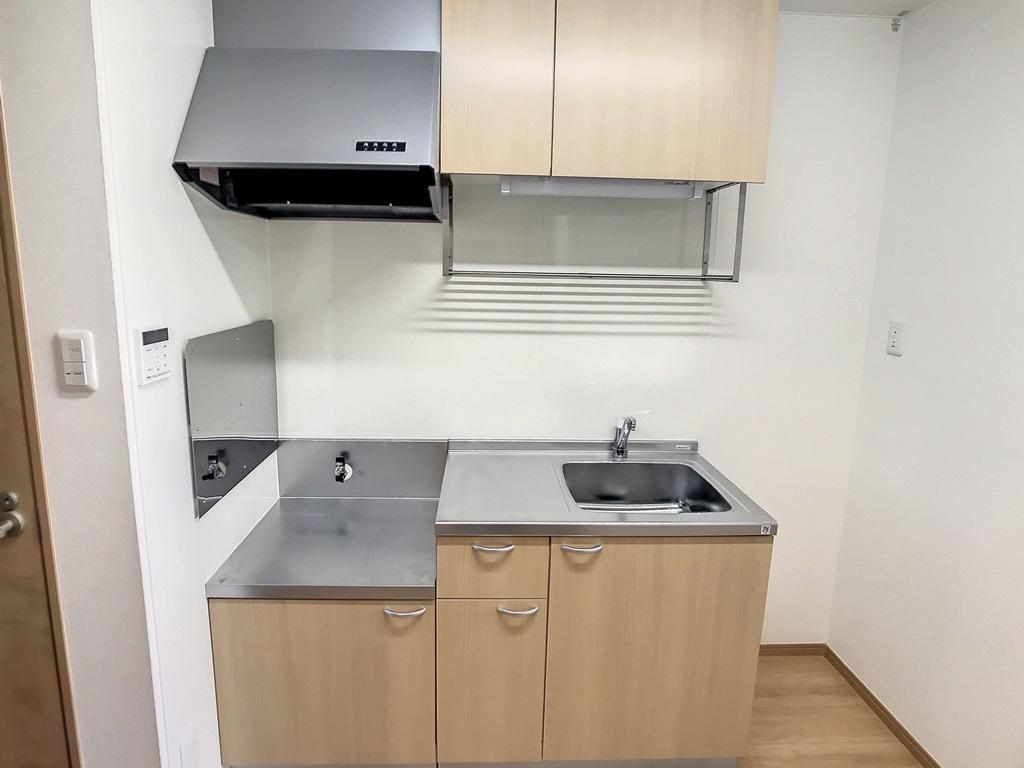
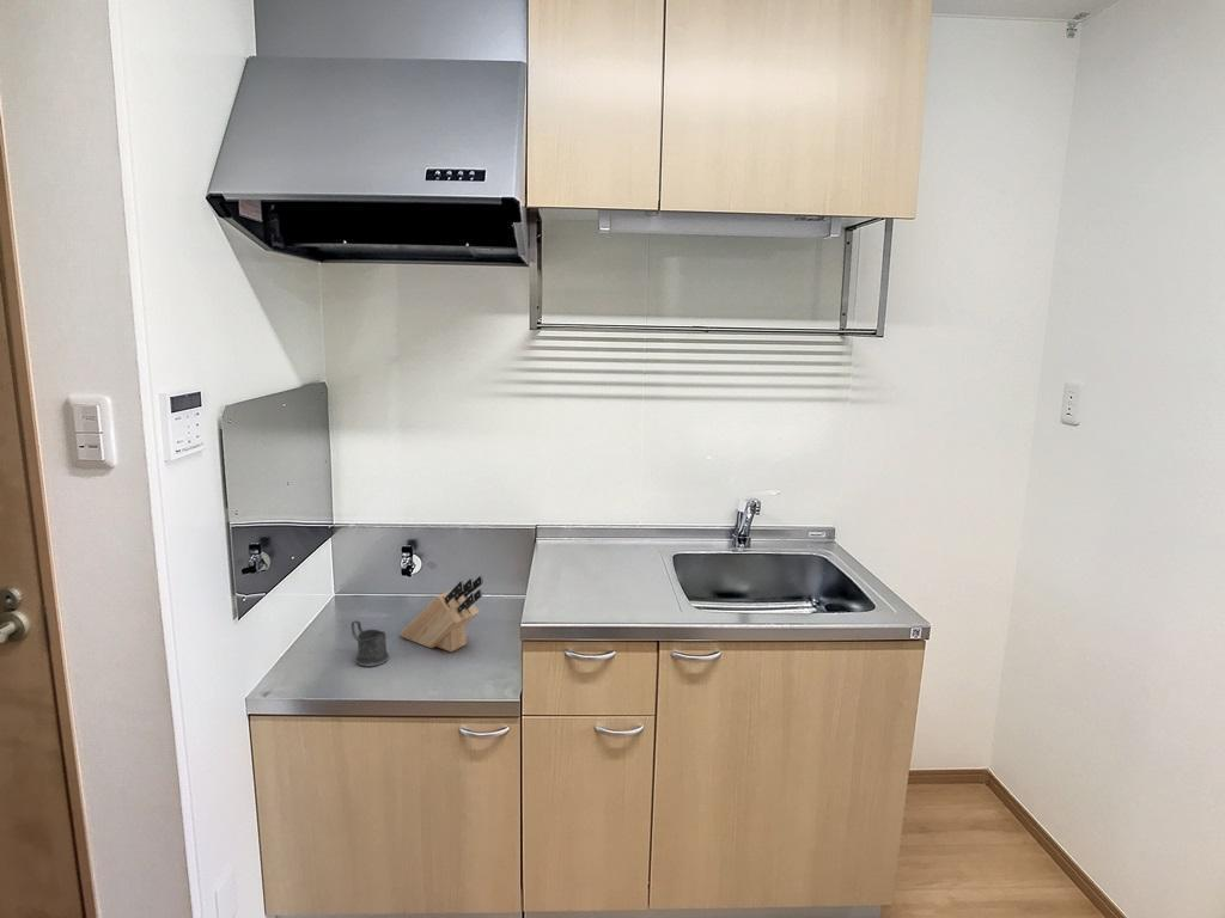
+ knife block (443, 606)
+ mug (366, 641)
